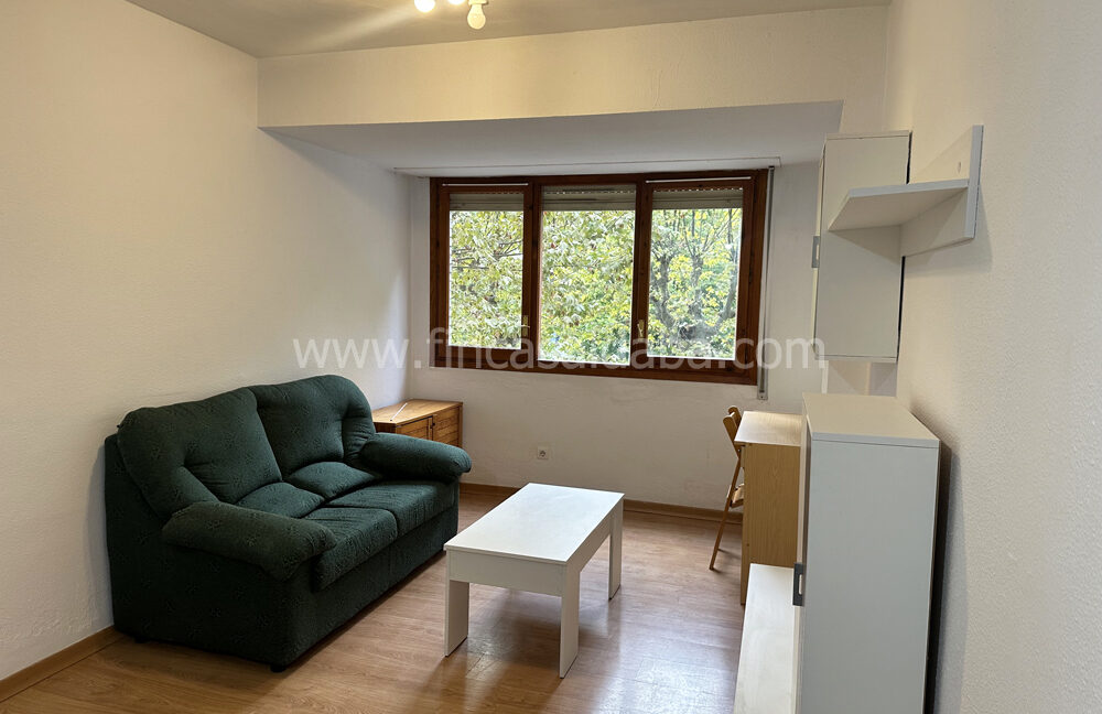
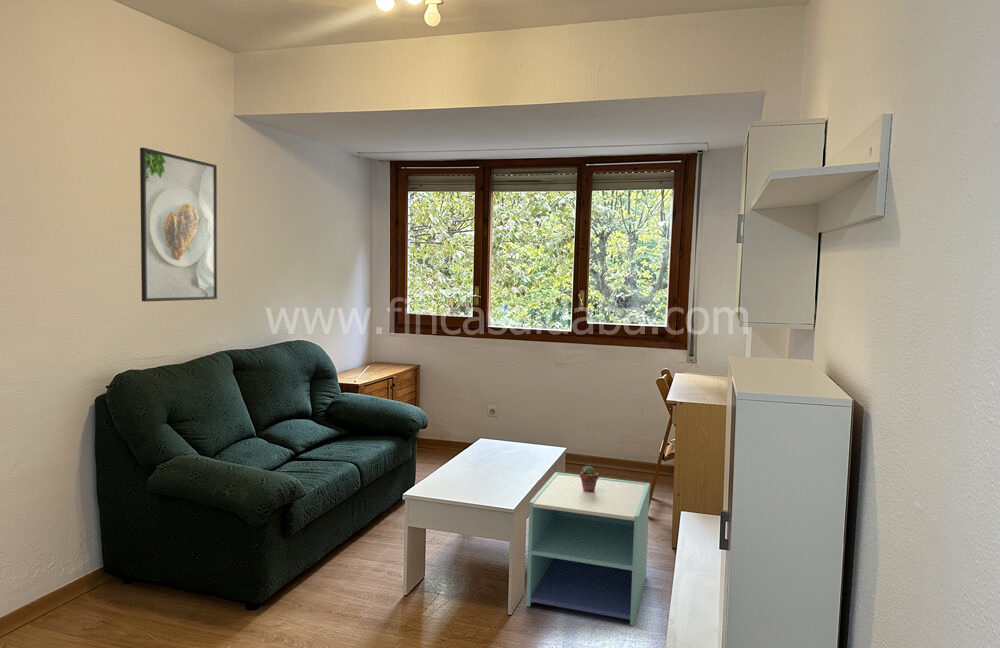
+ nightstand (590, 541)
+ potted succulent (589, 477)
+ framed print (181, 229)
